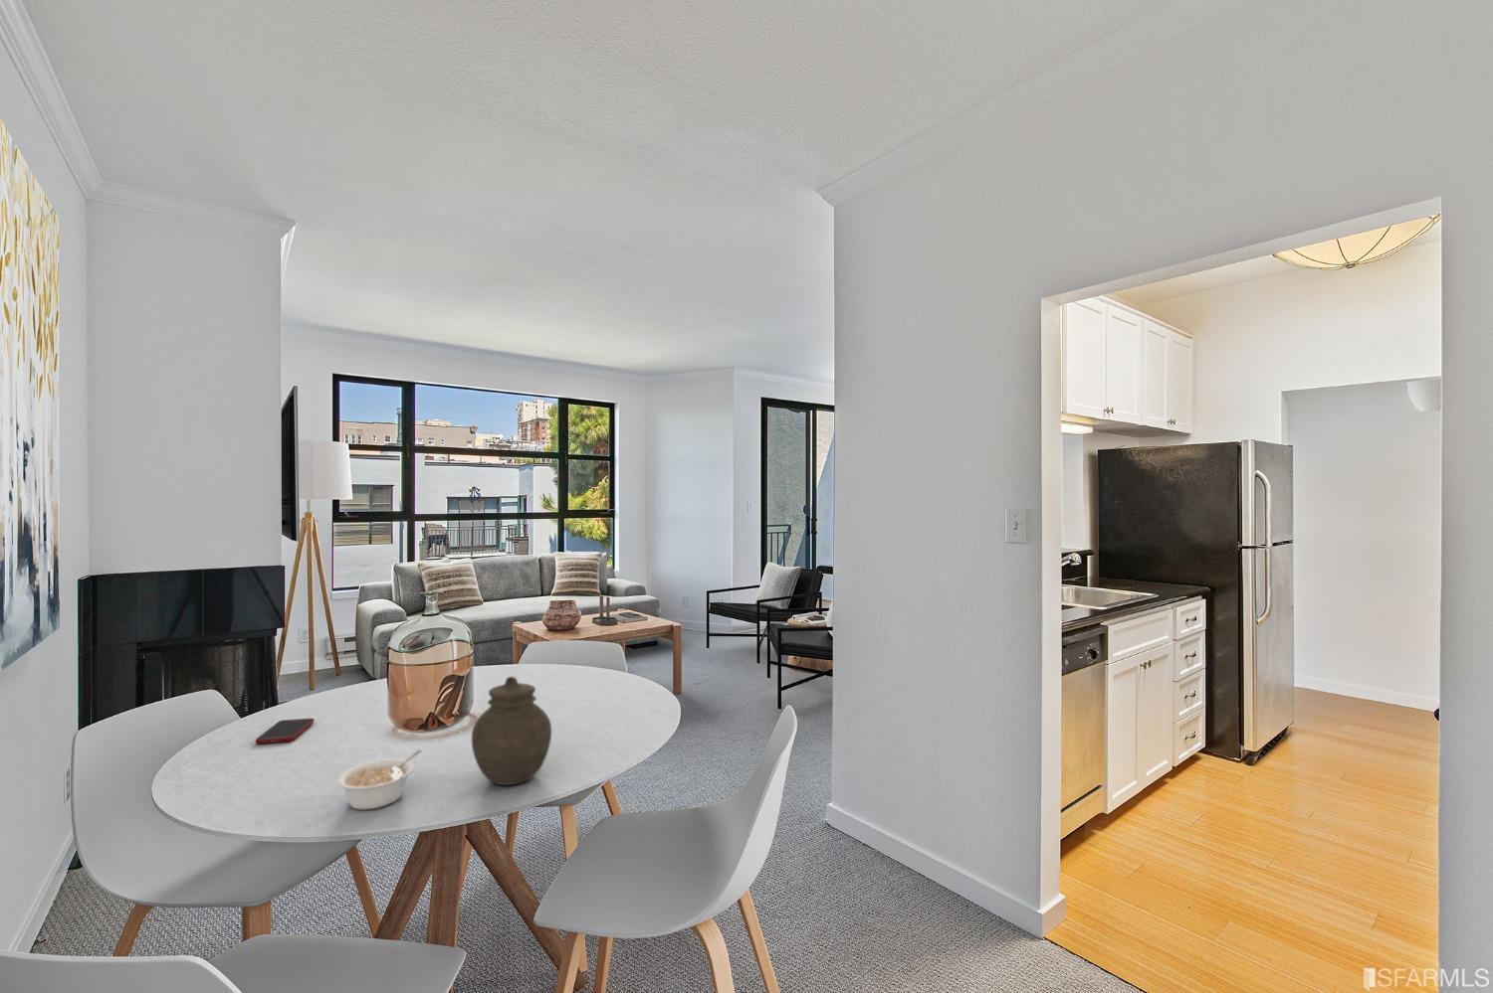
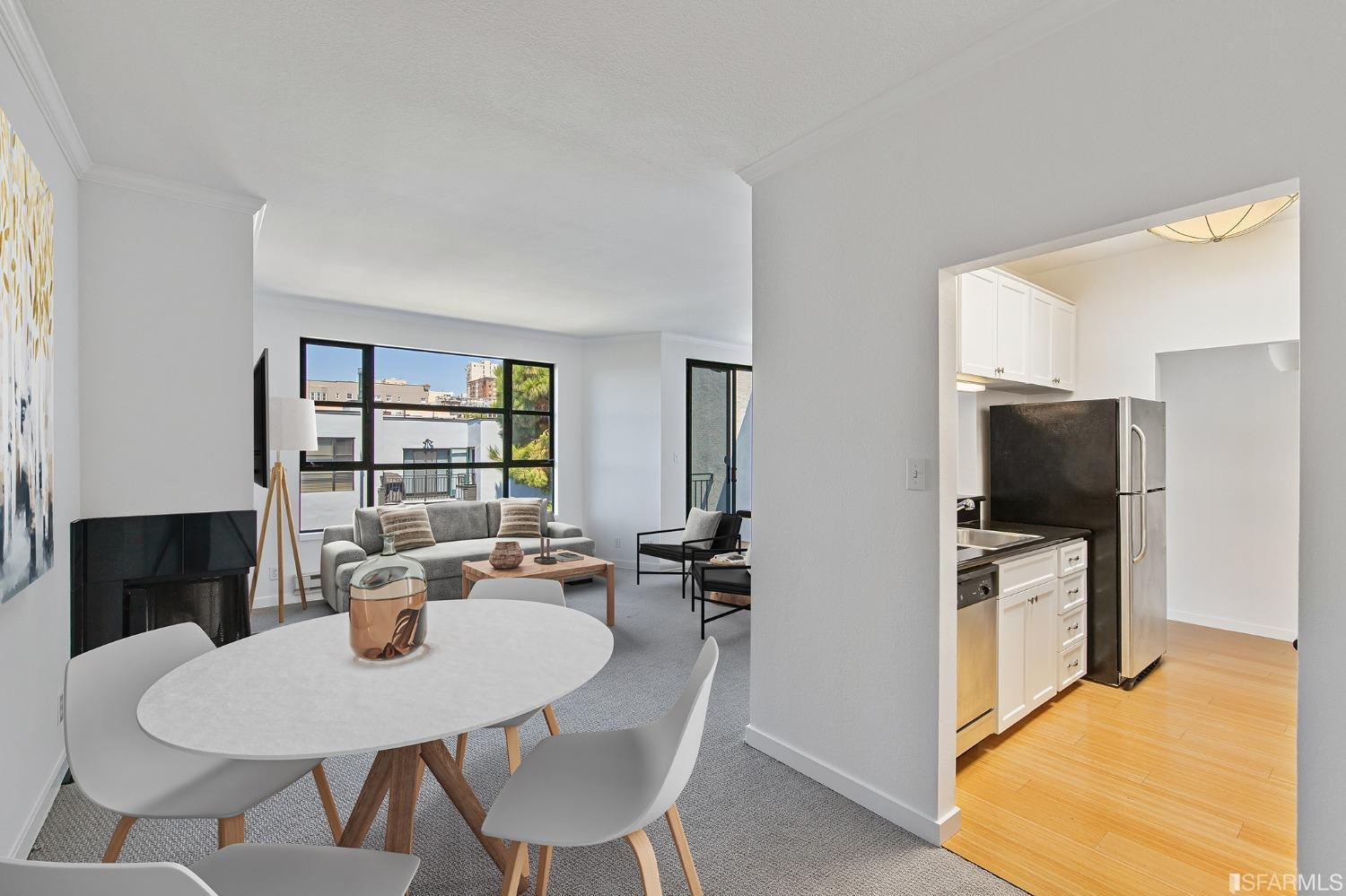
- jar (511, 727)
- cell phone (286, 730)
- legume (377, 781)
